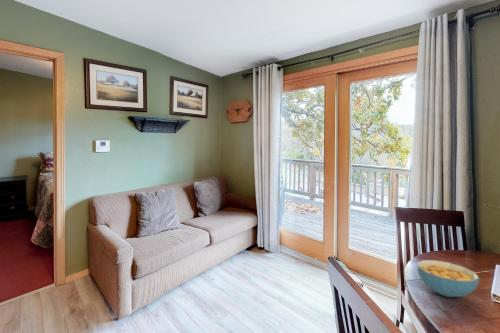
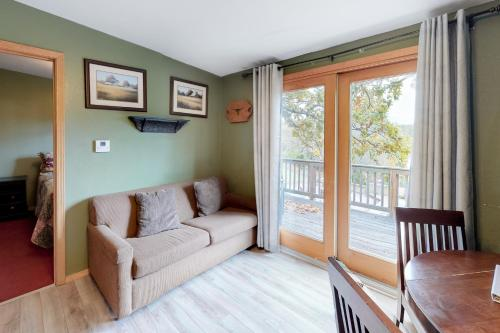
- cereal bowl (445, 281)
